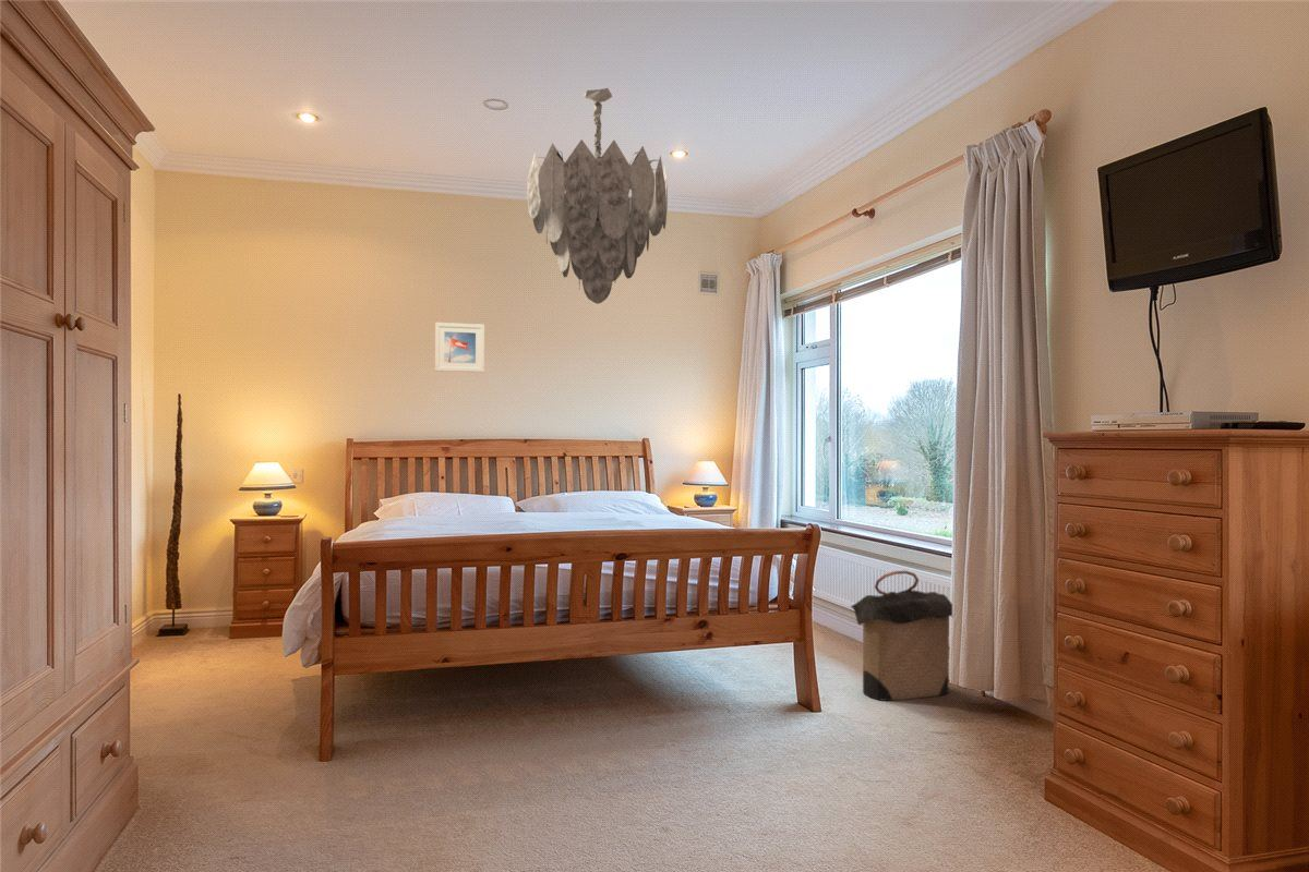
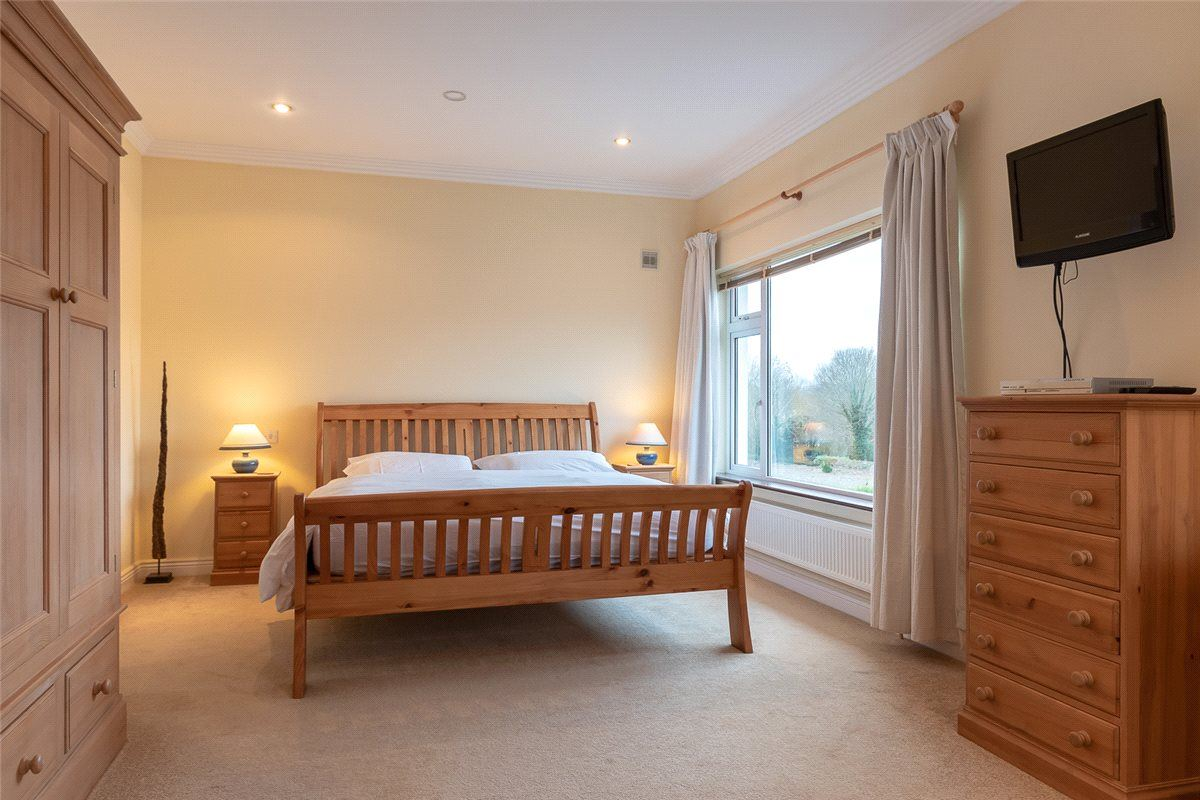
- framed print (459, 347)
- chandelier (598, 196)
- laundry hamper (905, 629)
